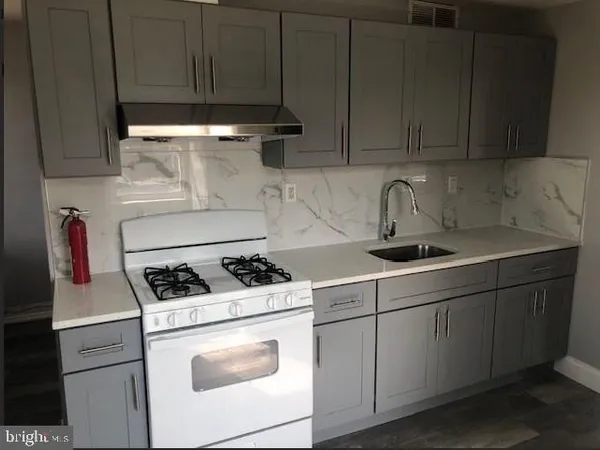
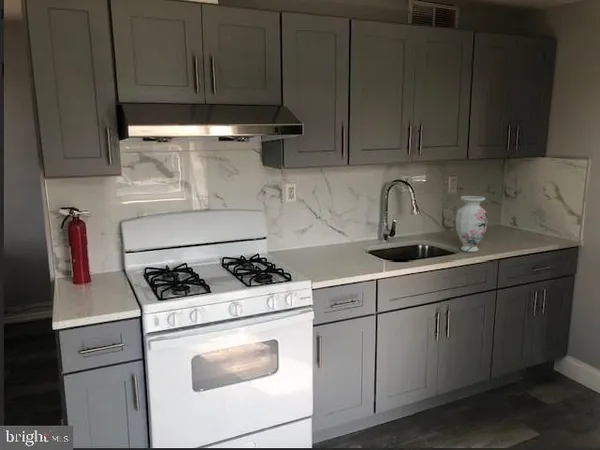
+ vase (471, 224)
